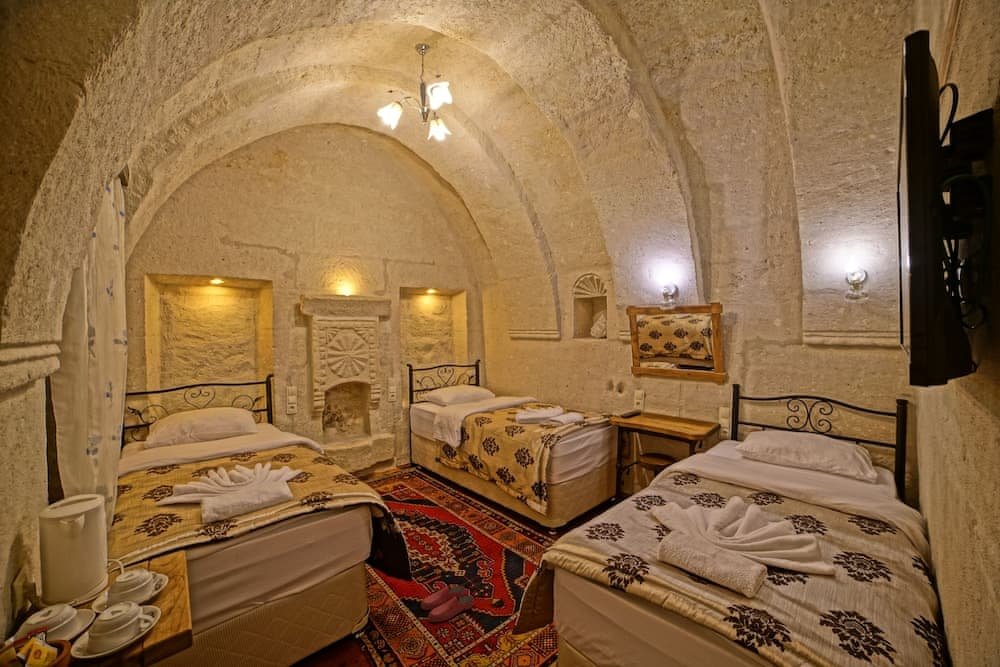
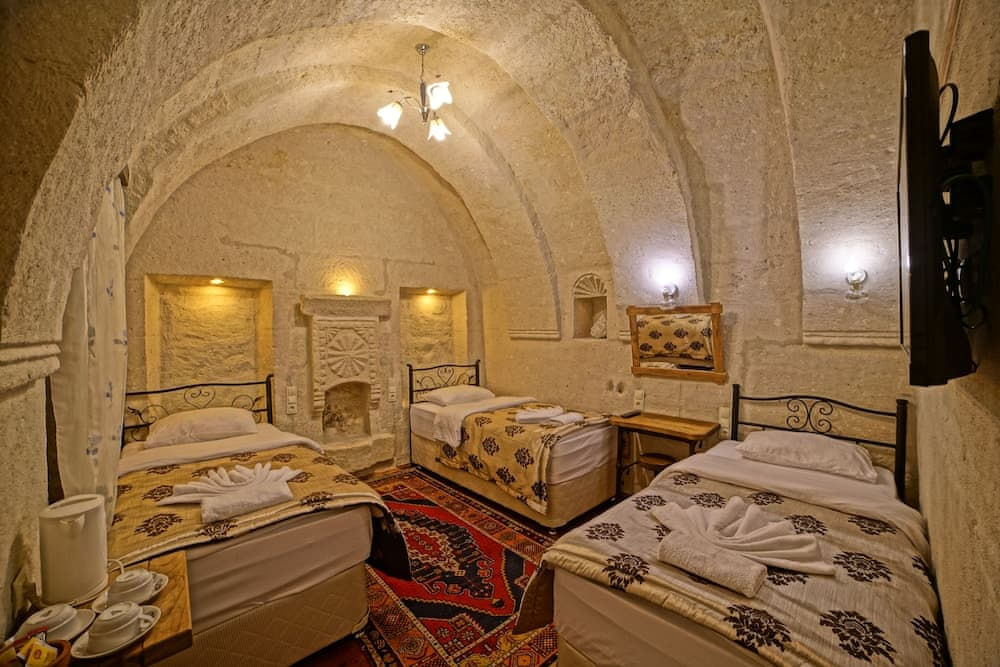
- slippers (447, 599)
